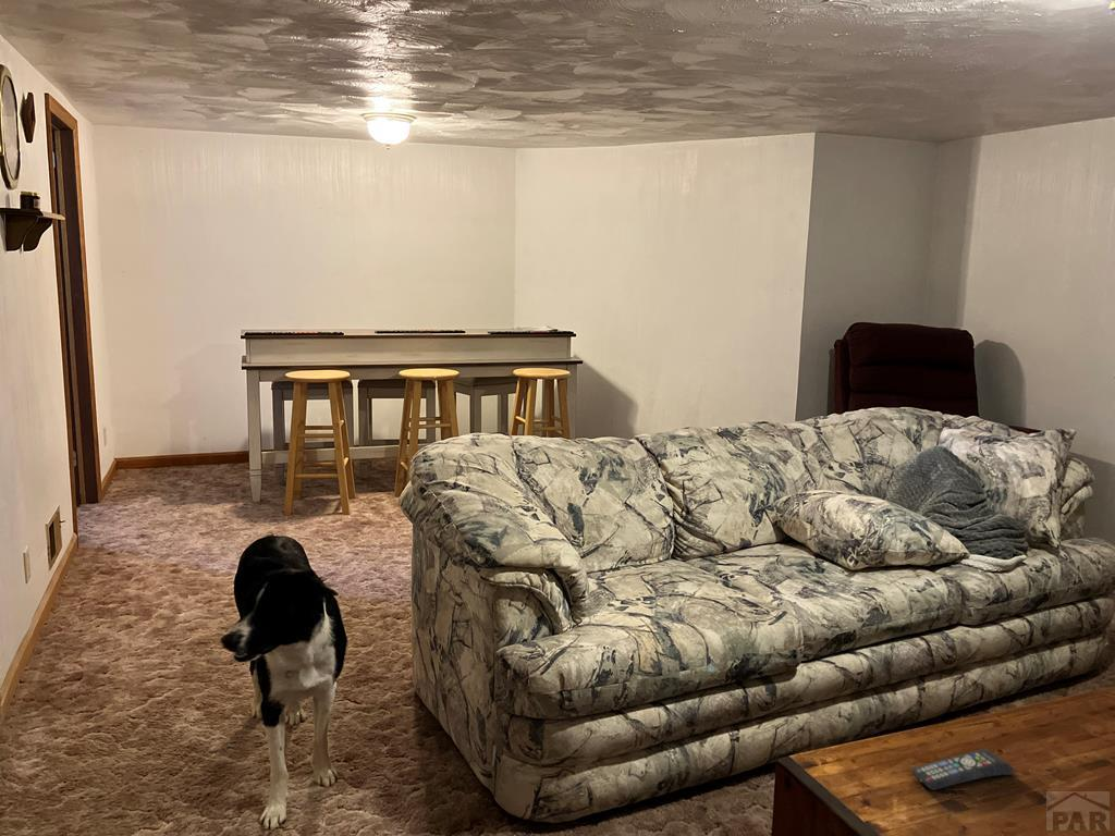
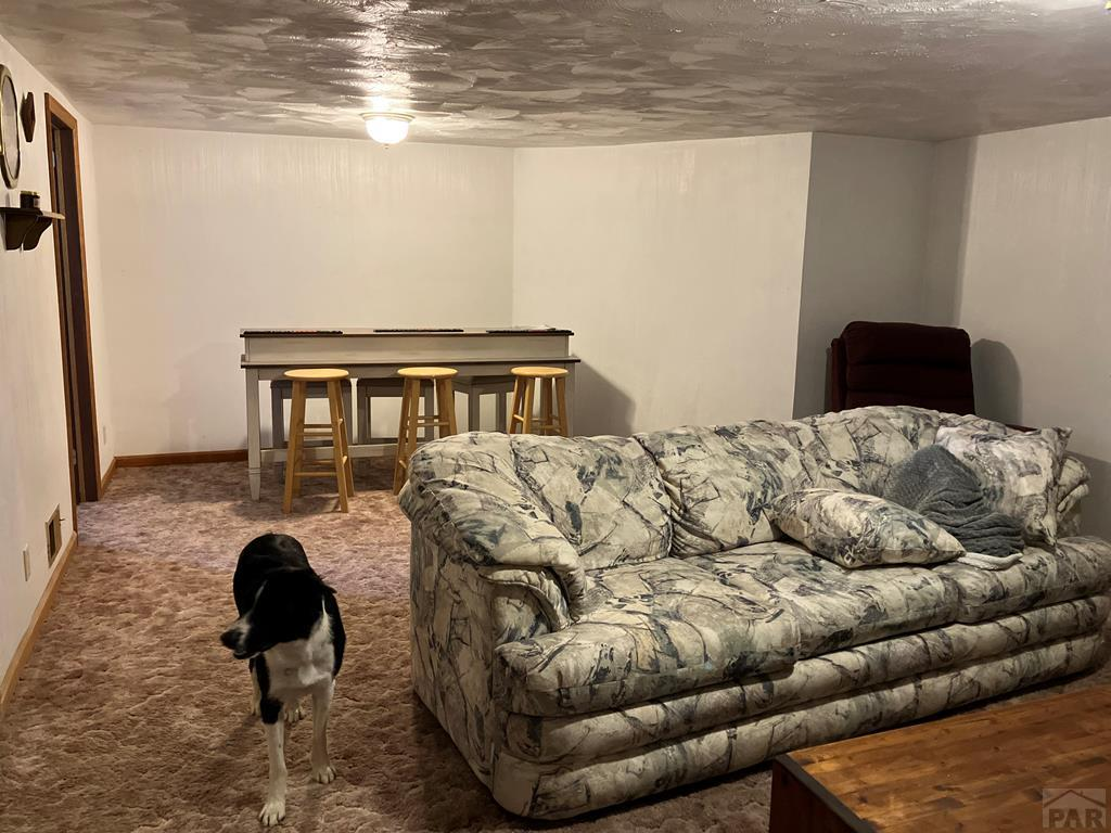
- remote control (963, 769)
